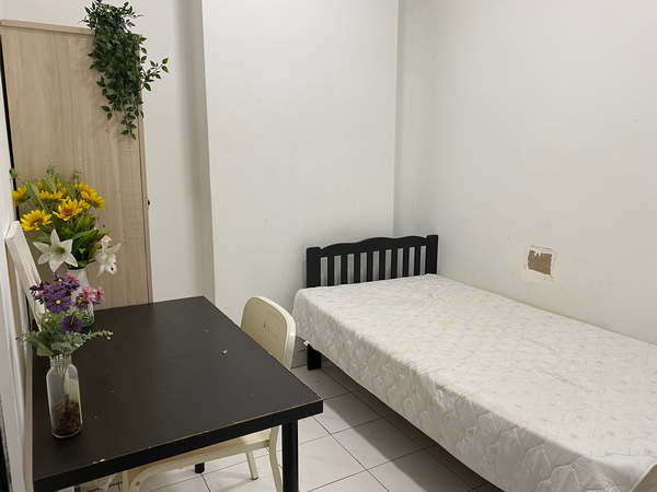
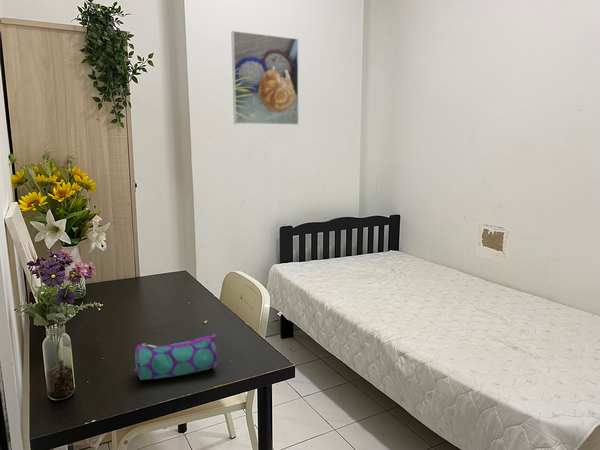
+ pencil case (176, 356)
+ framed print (266, 80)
